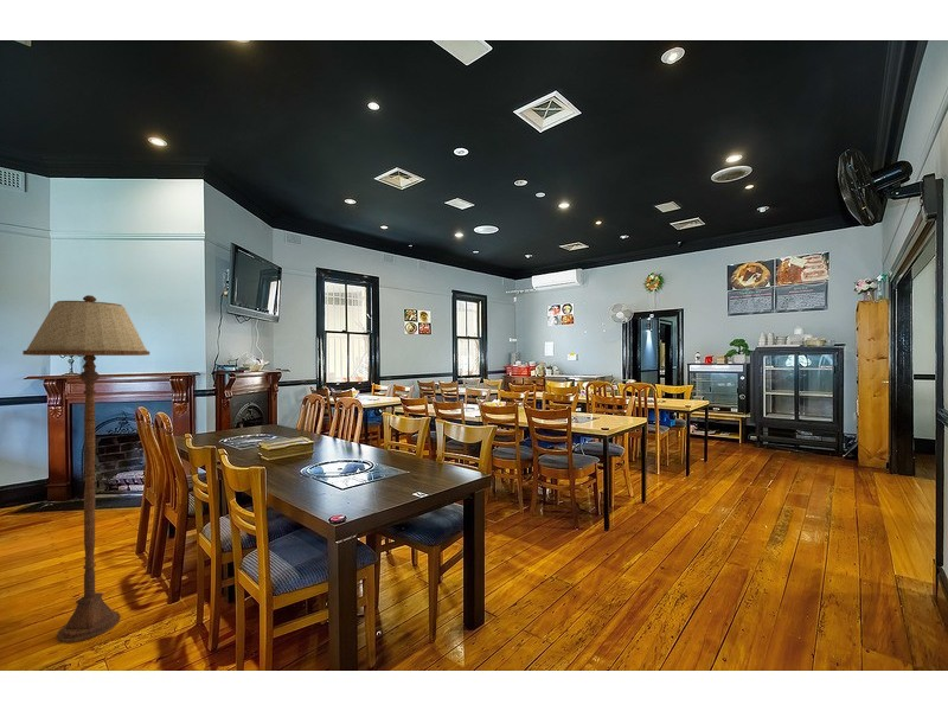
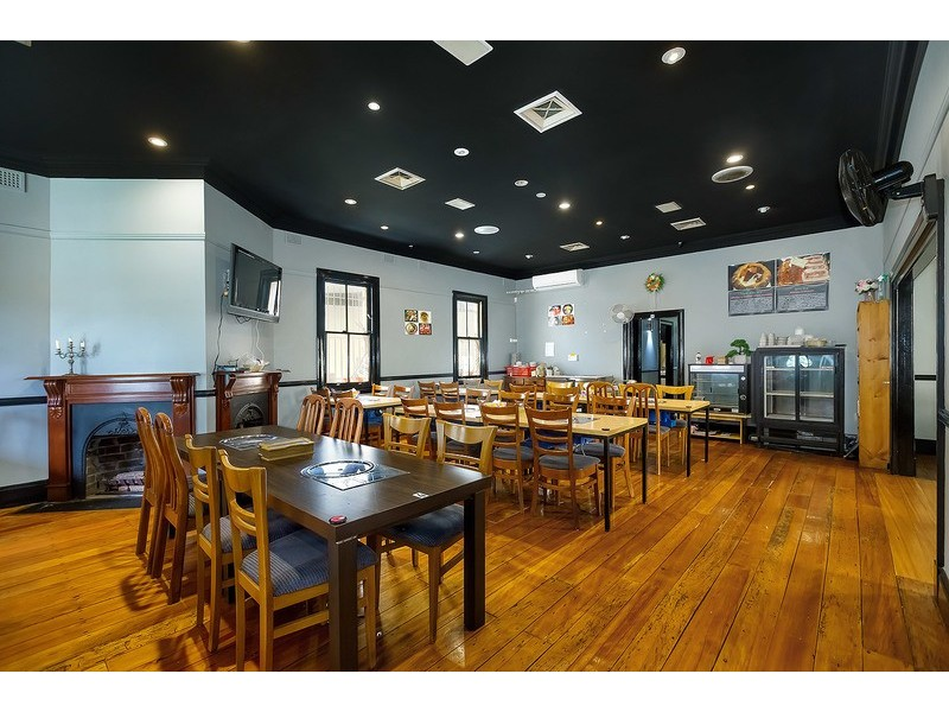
- floor lamp (90, 461)
